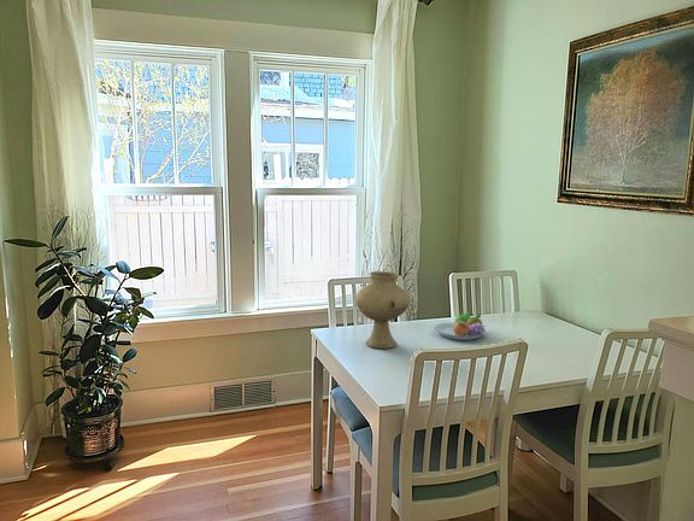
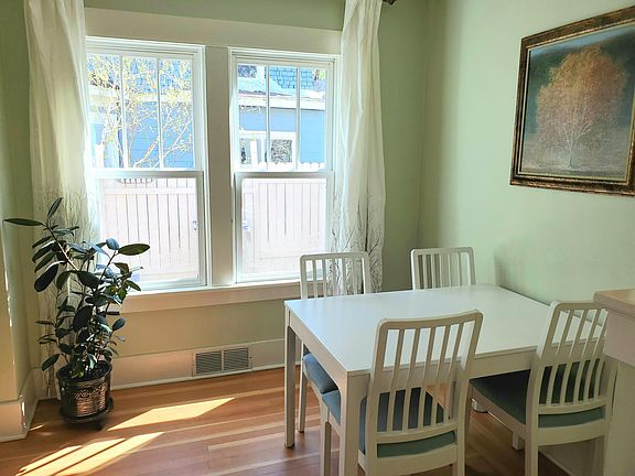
- fruit bowl (460, 323)
- vase (382, 309)
